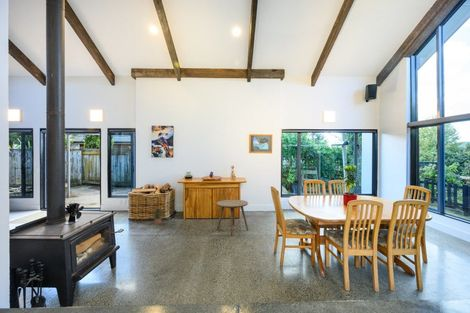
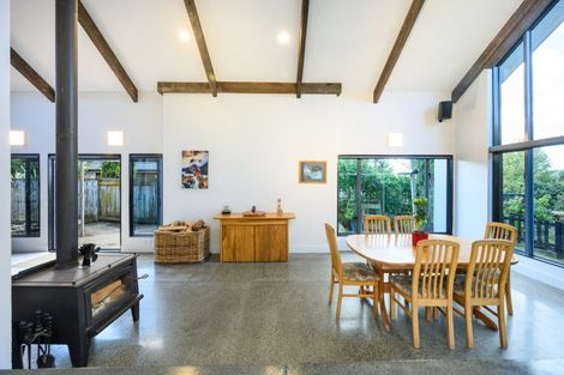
- potted plant (159, 214)
- side table (232, 216)
